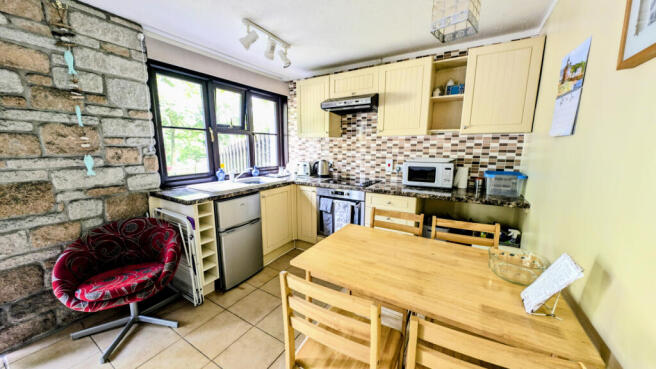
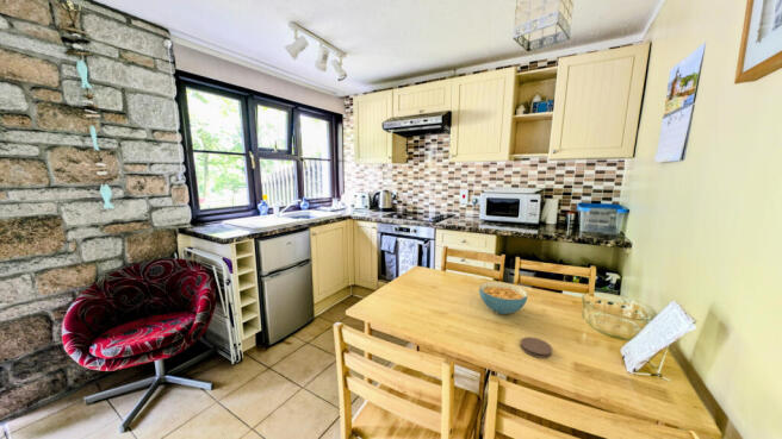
+ coaster (535, 346)
+ cereal bowl (502, 300)
